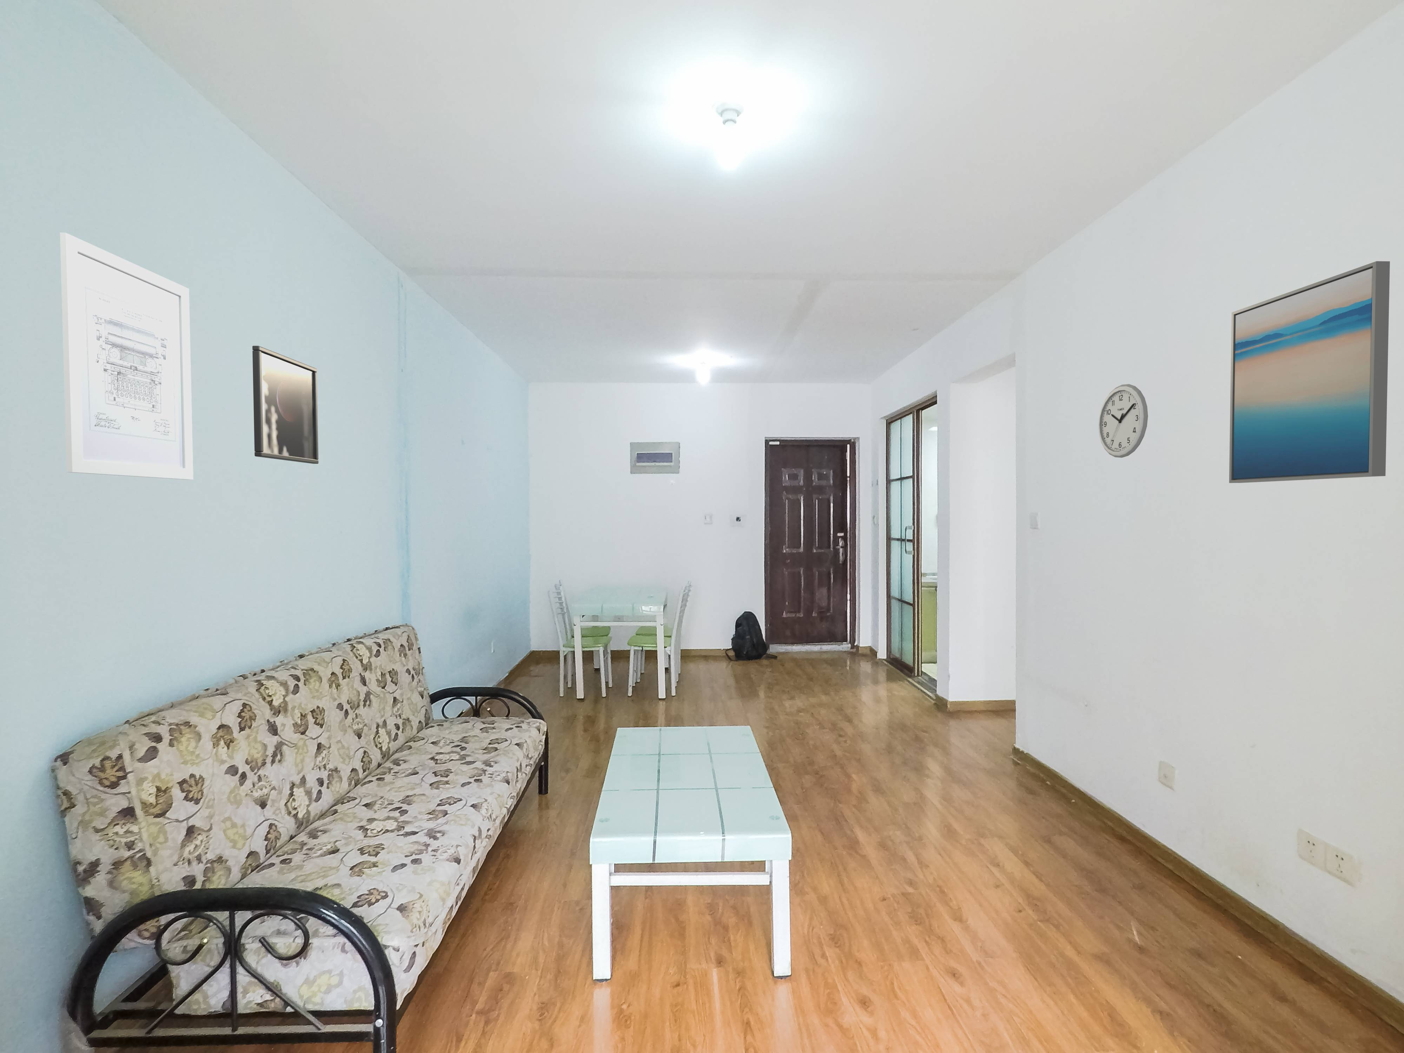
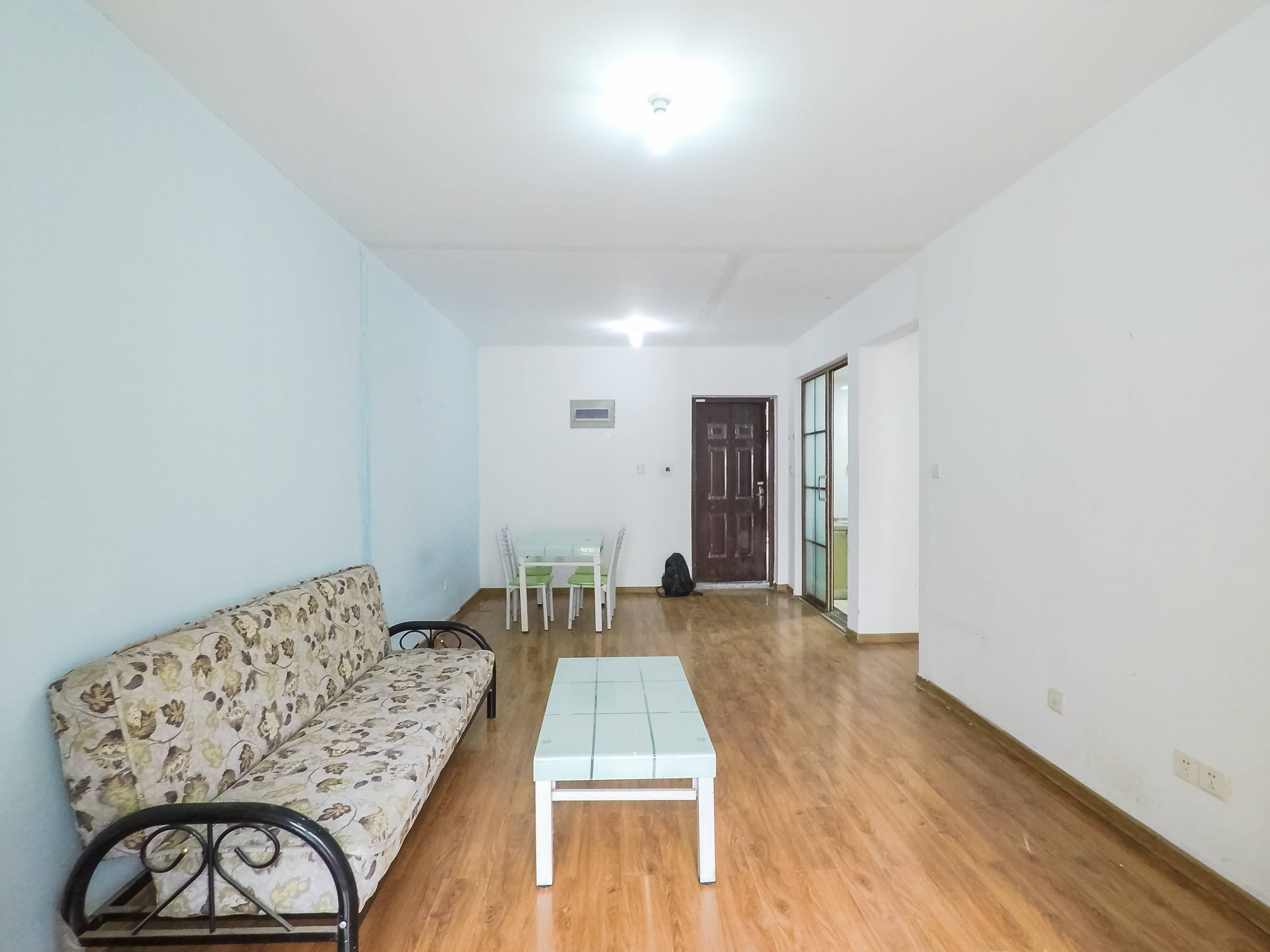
- wall art (1300, 385)
- wall clock (1120, 421)
- wall art (134, 371)
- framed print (287, 409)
